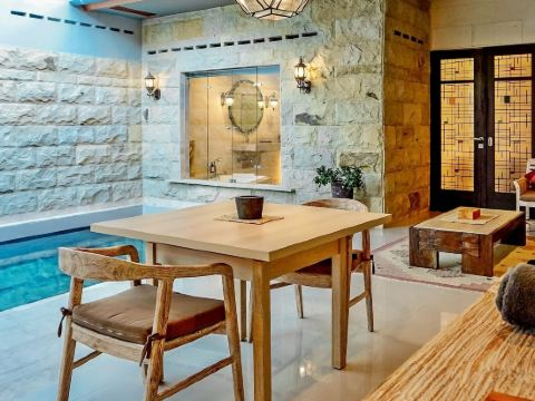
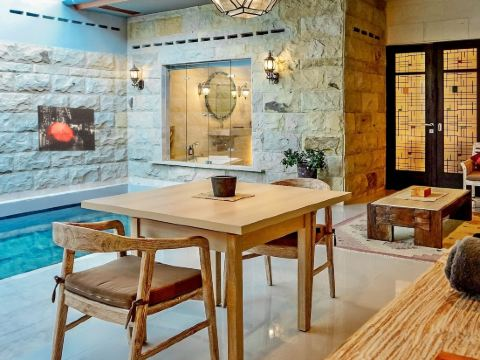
+ wall art (67, 129)
